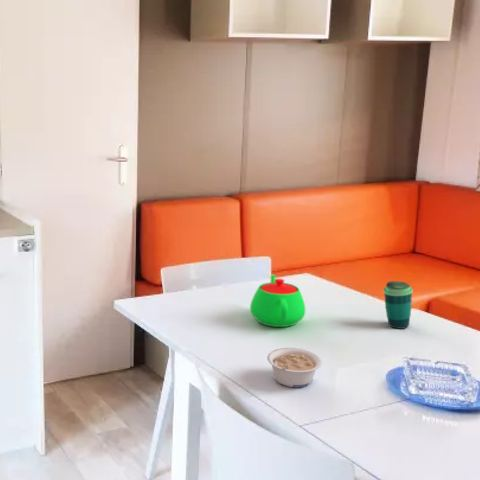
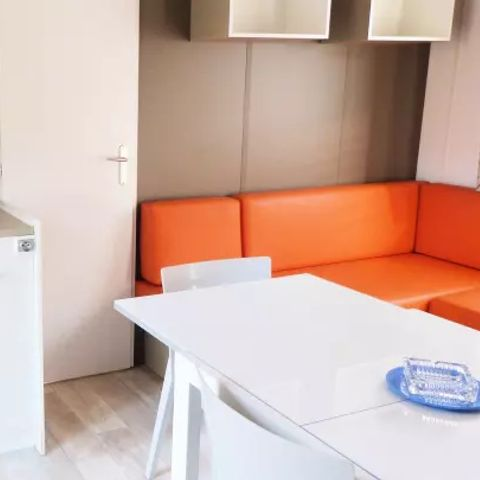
- teapot (277, 299)
- legume (294, 368)
- cup (396, 304)
